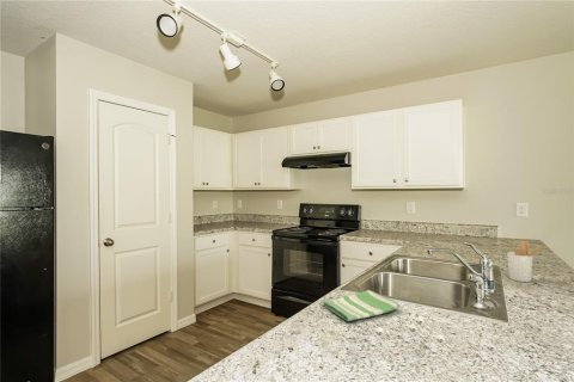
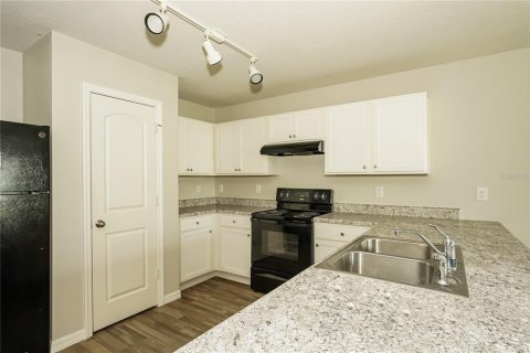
- dish towel (360, 303)
- utensil holder (526, 261)
